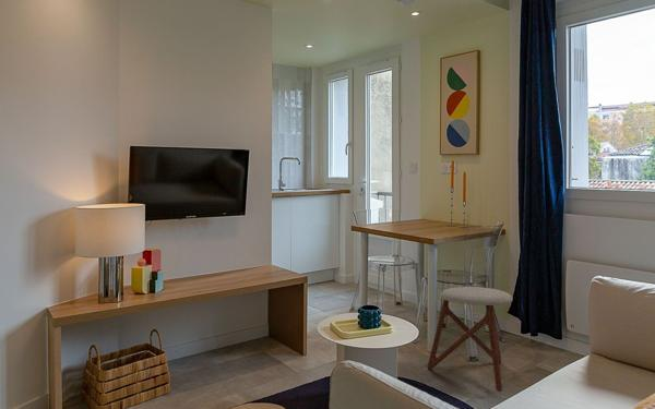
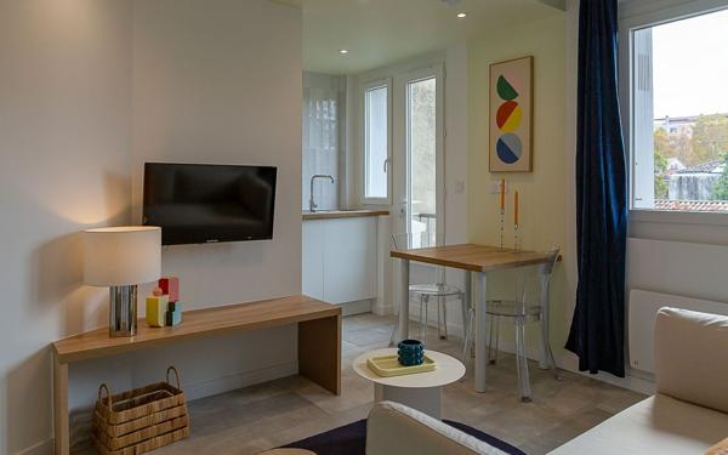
- stool (468, 332)
